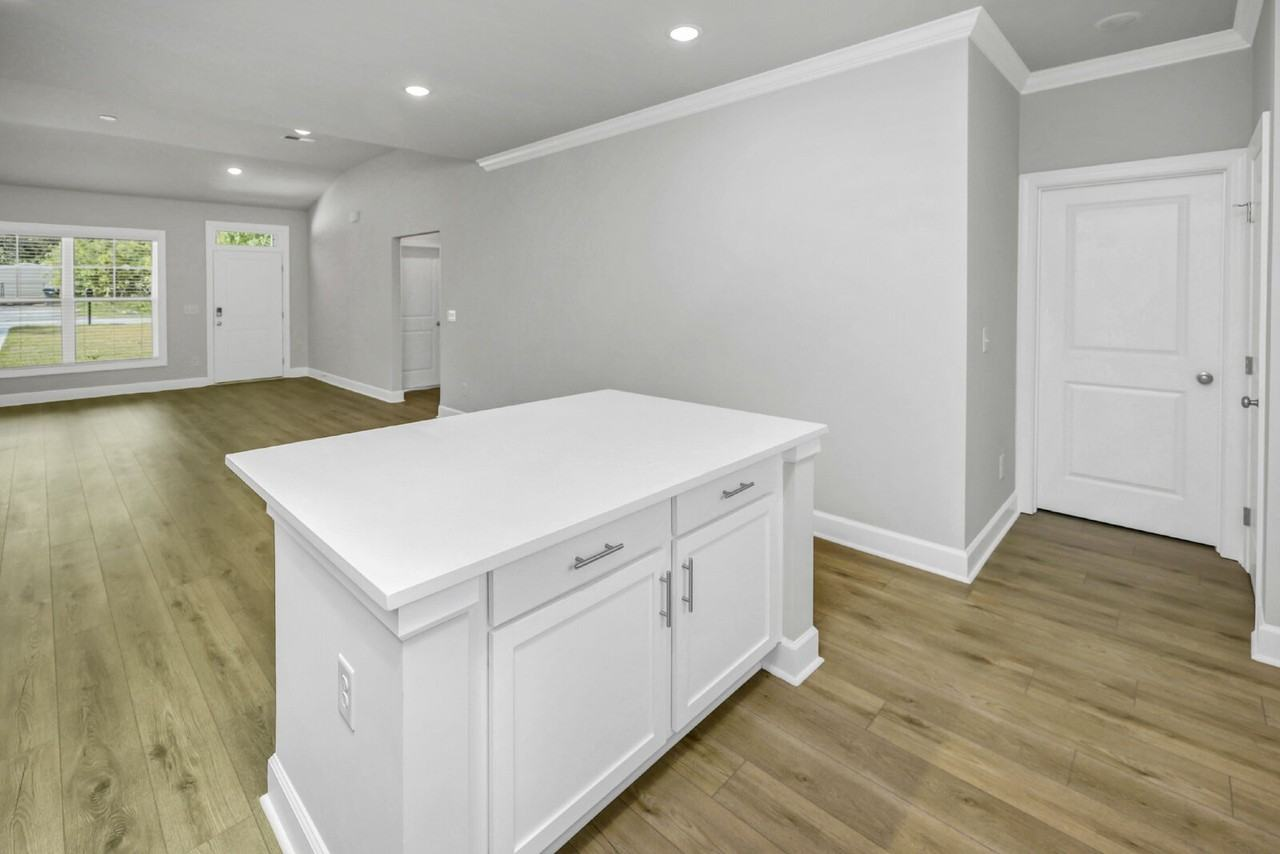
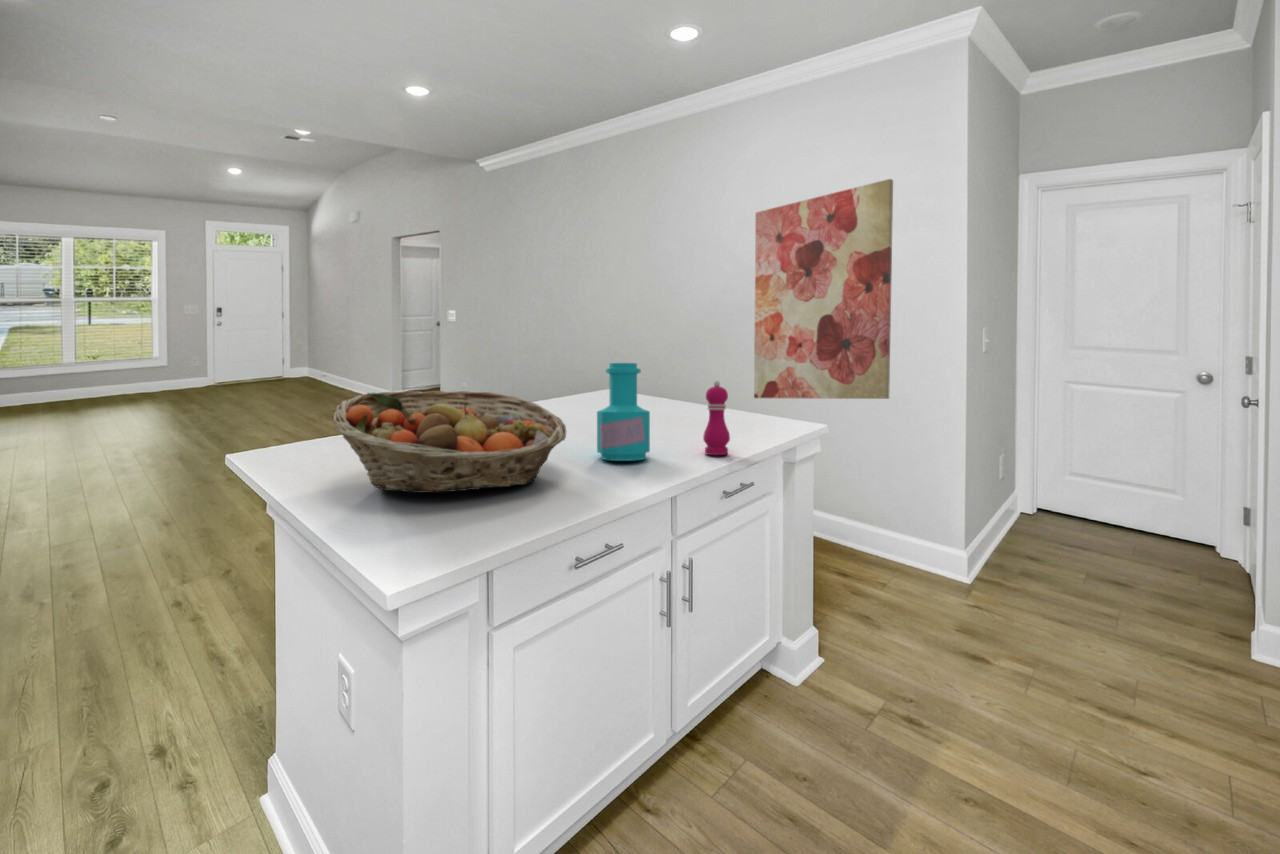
+ fruit basket (455, 436)
+ bottle (623, 411)
+ pepper mill (716, 417)
+ wall art (817, 298)
